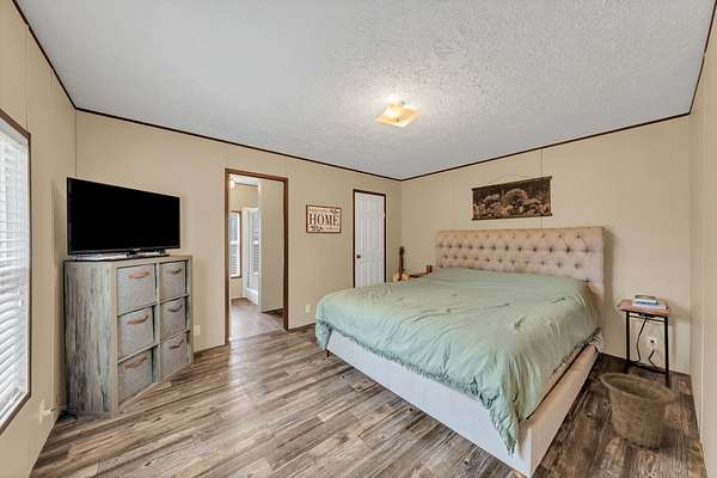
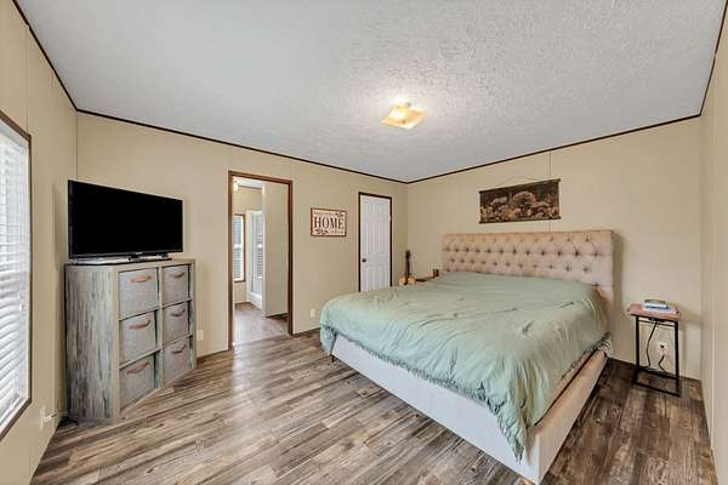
- basket (636, 410)
